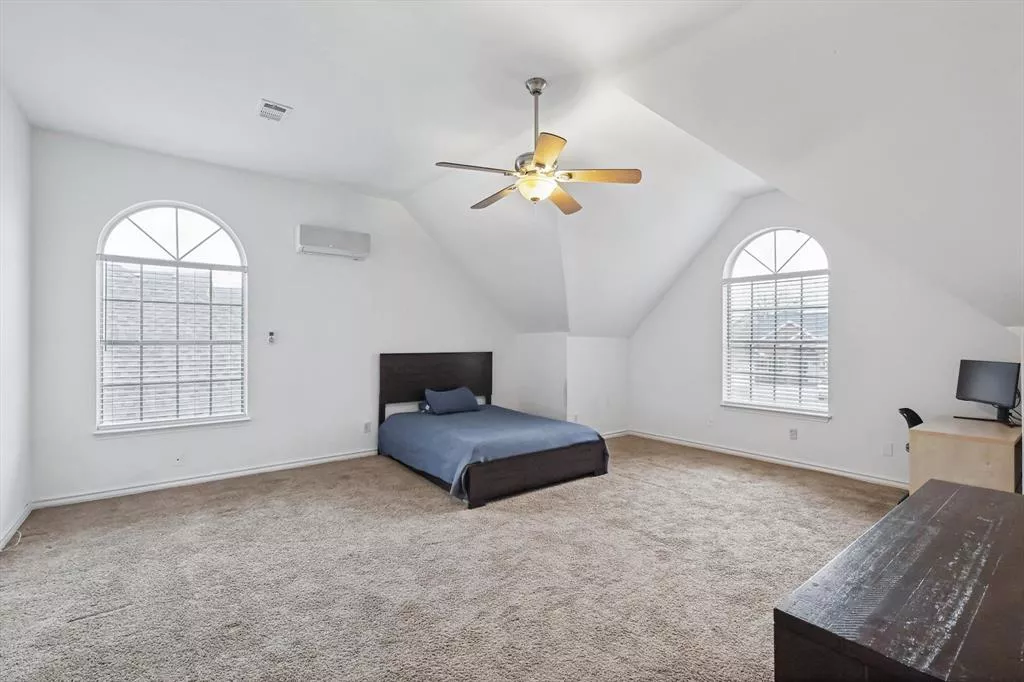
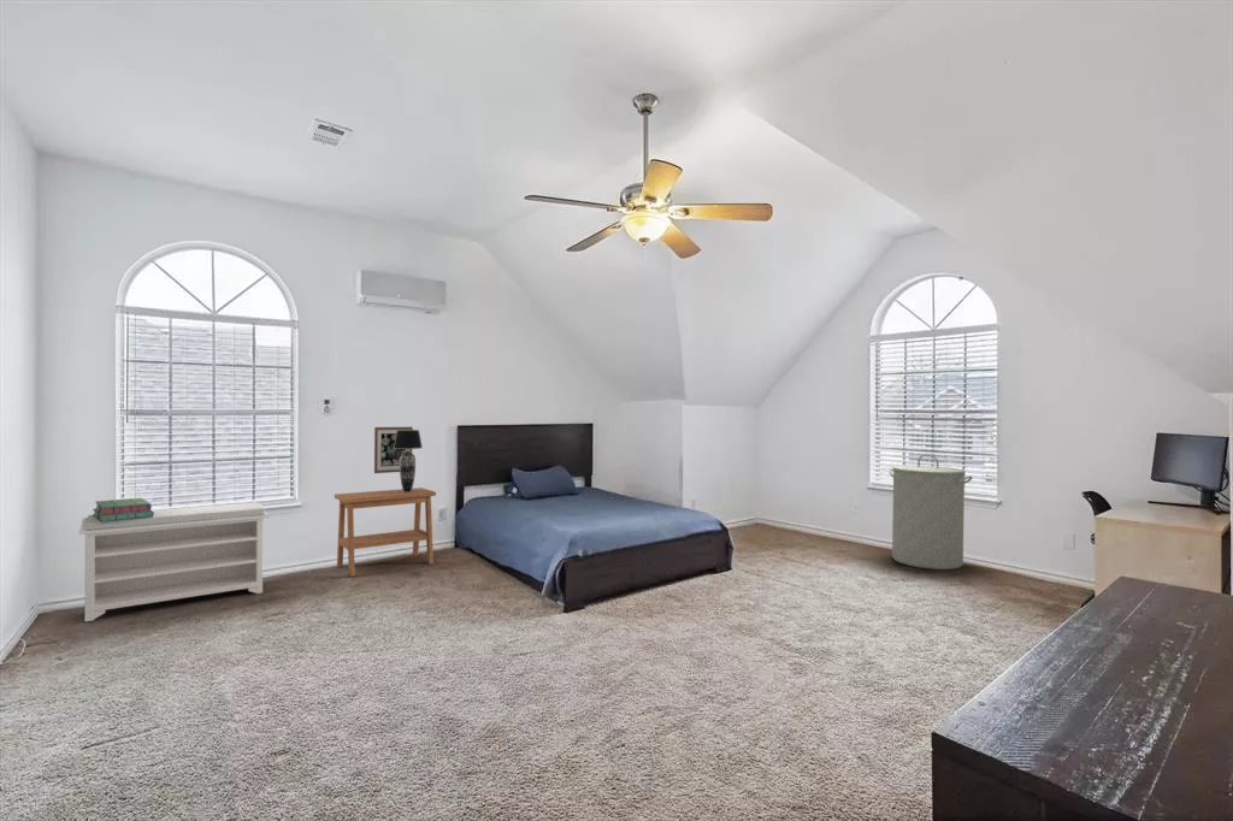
+ side table (388, 532)
+ table lamp (407, 460)
+ wall art (393, 449)
+ bench (179, 555)
+ laundry hamper (927, 507)
+ stack of books (123, 508)
